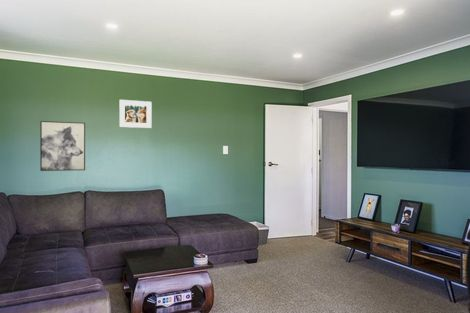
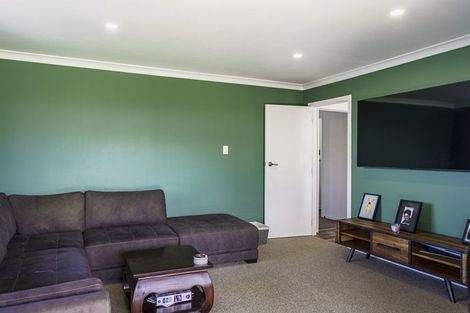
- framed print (135, 114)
- wall art (63, 146)
